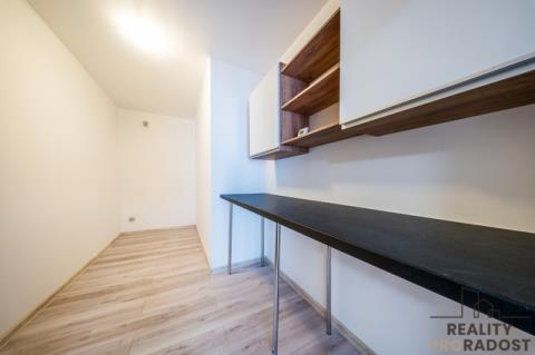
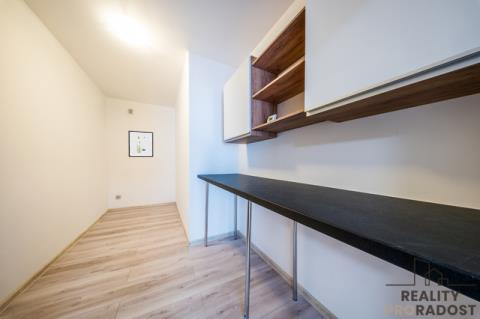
+ wall art (141, 144)
